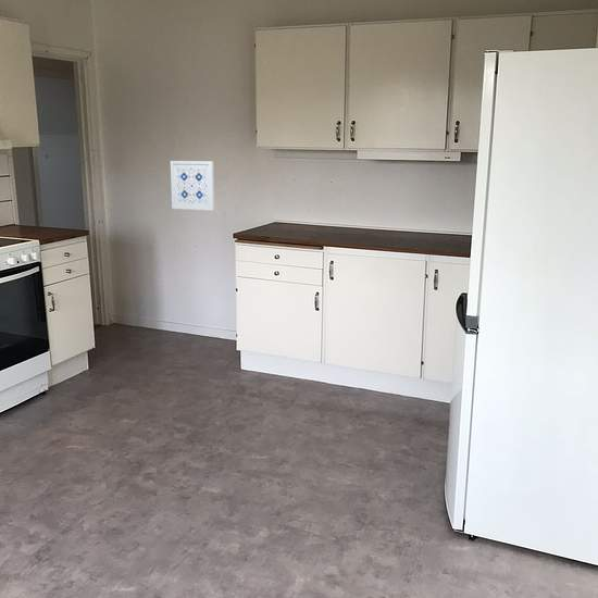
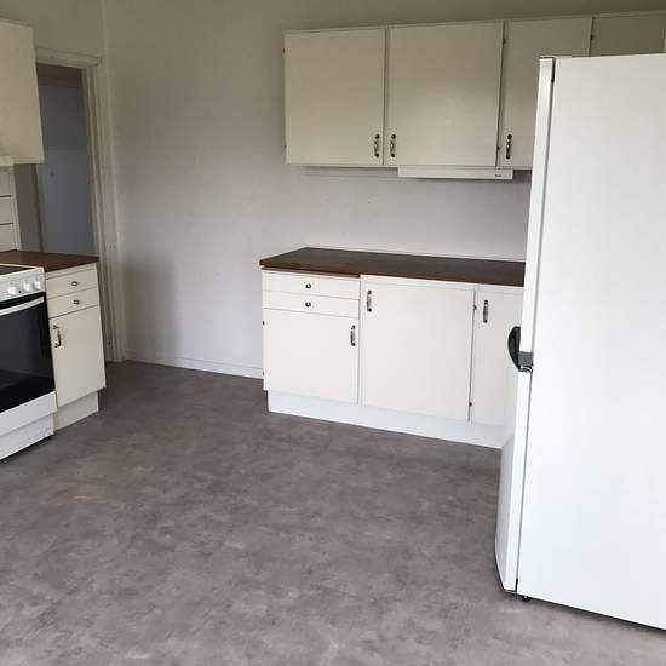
- wall art (191, 185)
